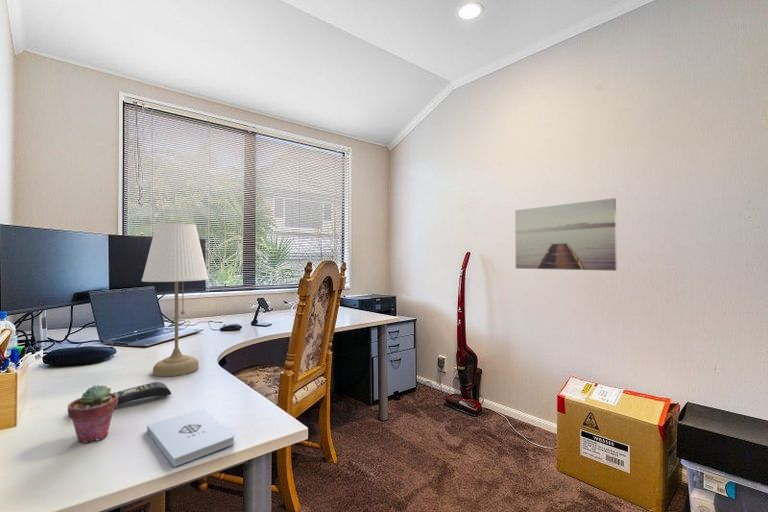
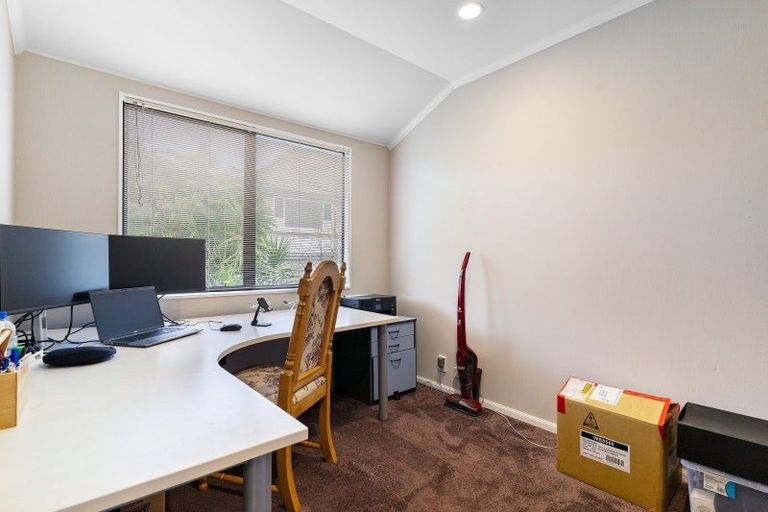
- desk lamp (176, 297)
- potted succulent (93, 410)
- wall art (560, 237)
- remote control (125, 397)
- notepad (190, 433)
